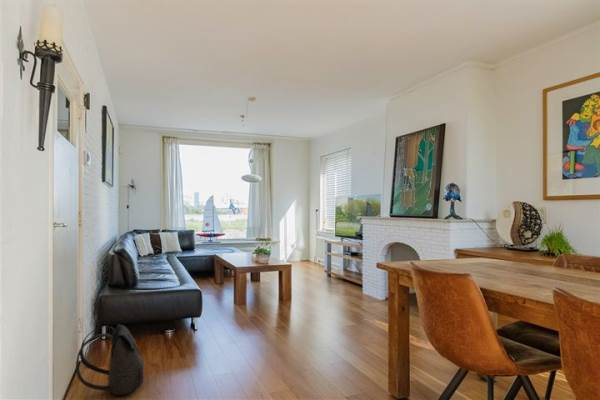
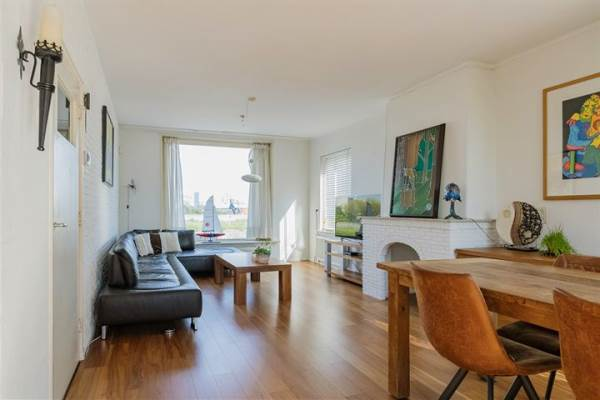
- backpack (112, 357)
